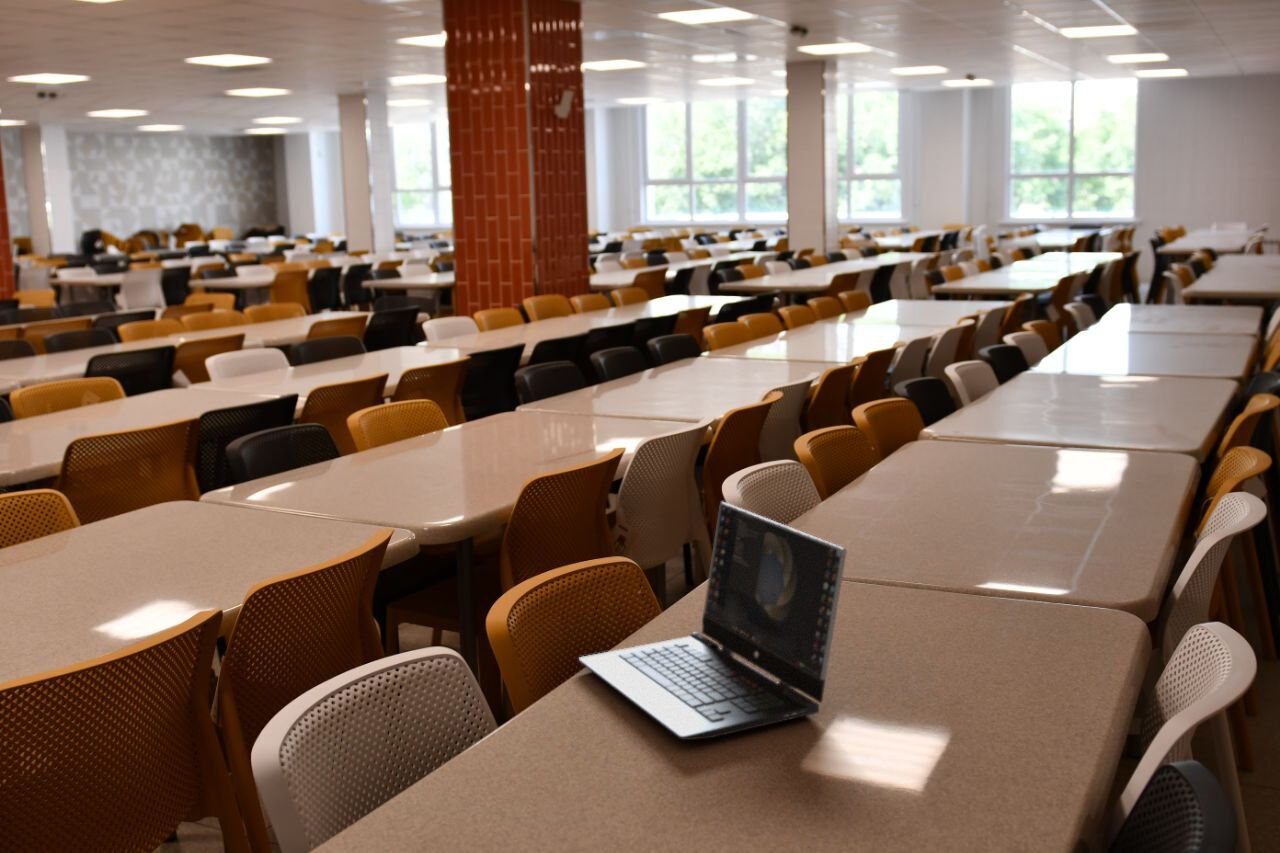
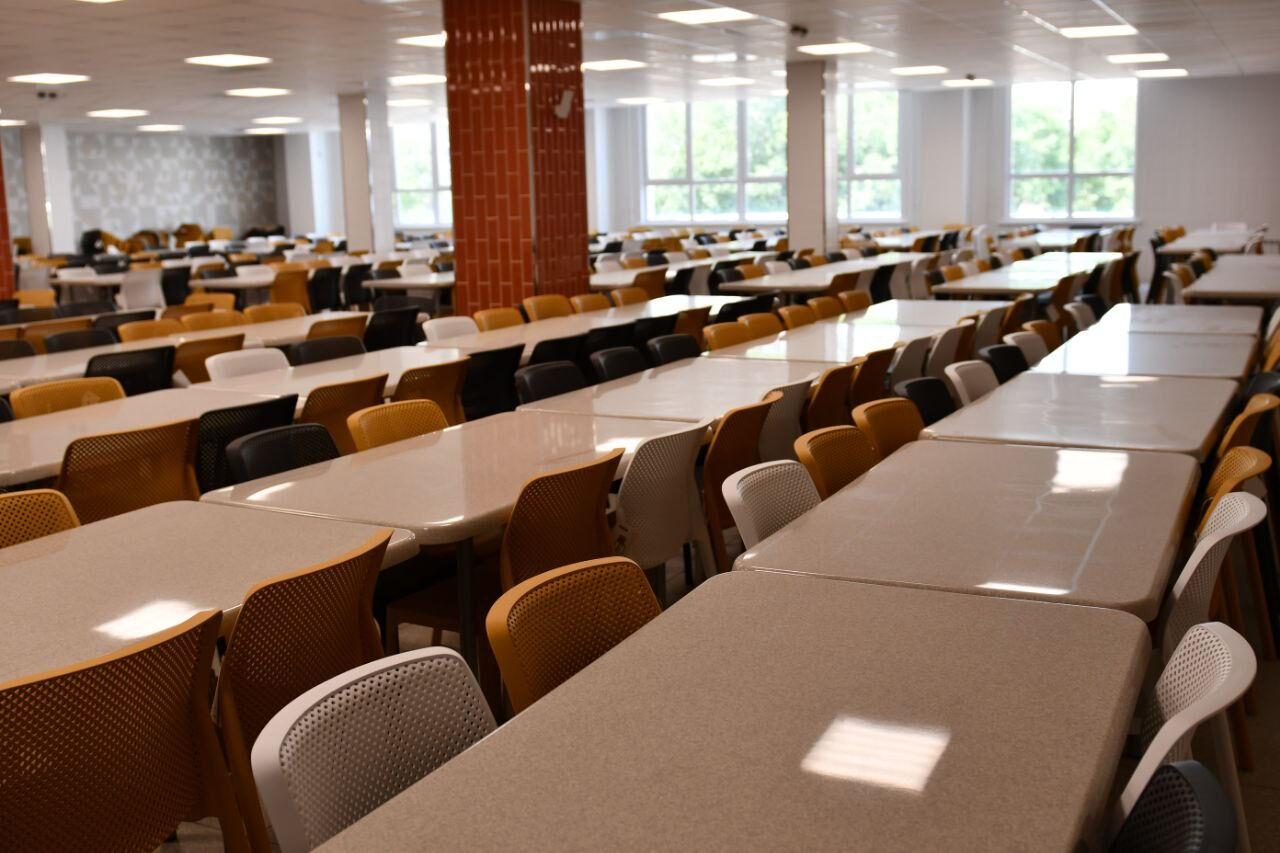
- laptop (704, 612)
